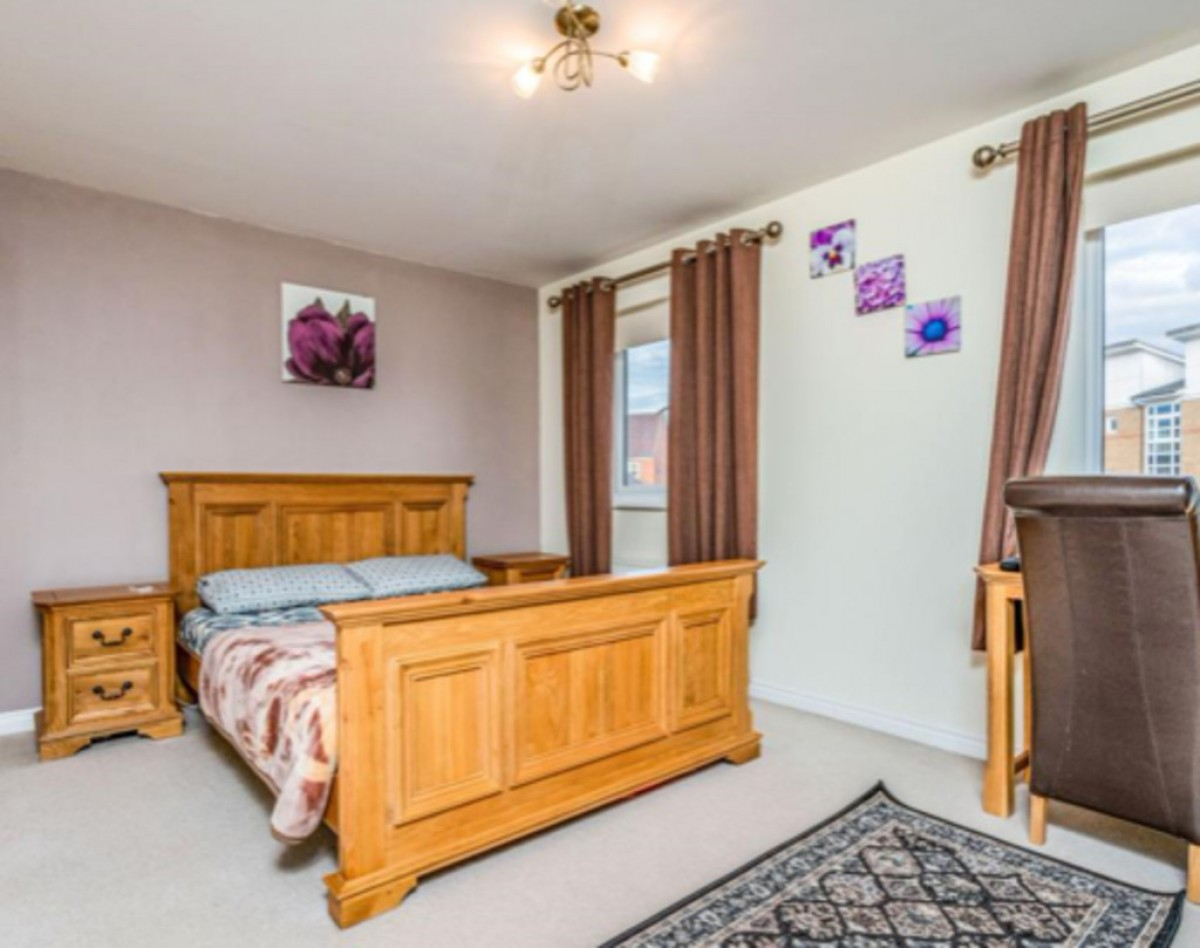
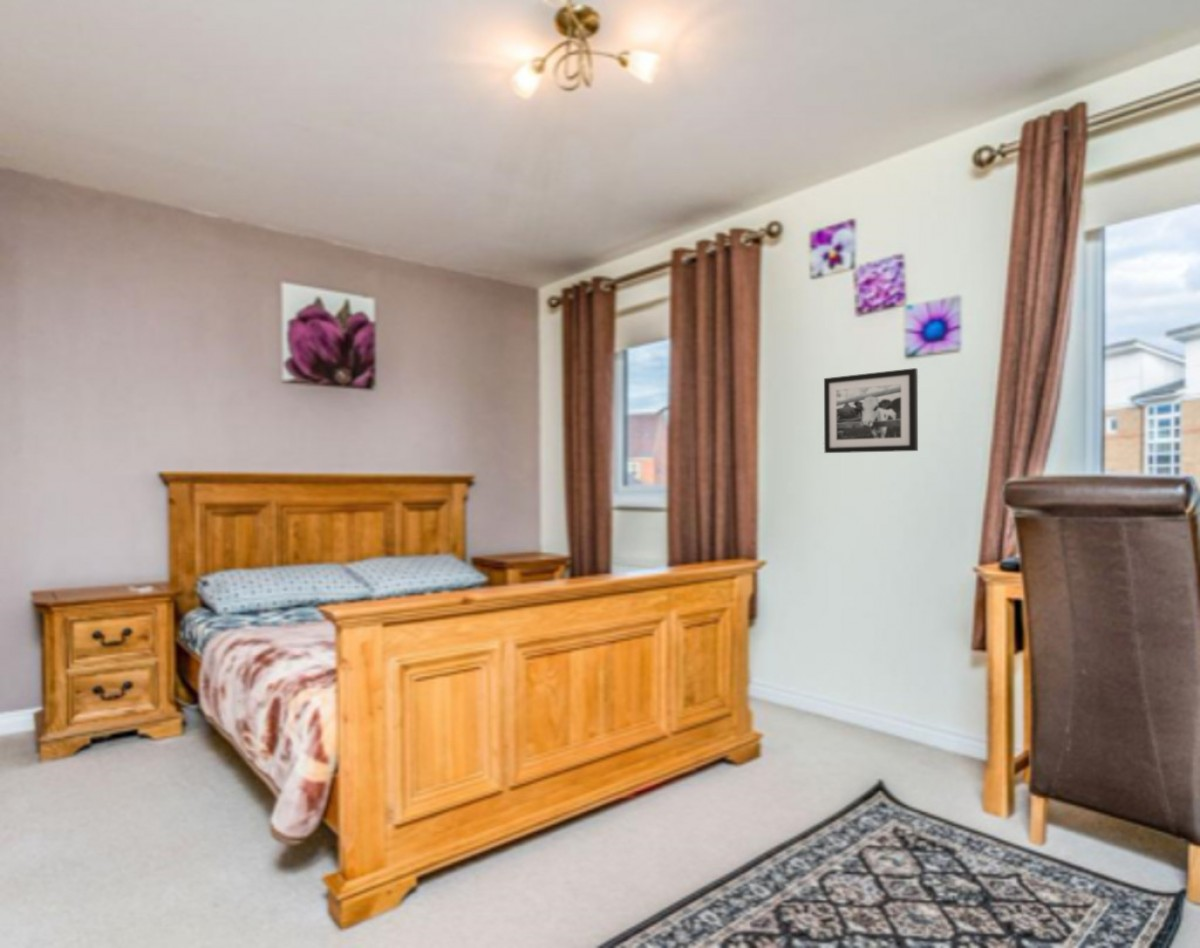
+ picture frame (868, 412)
